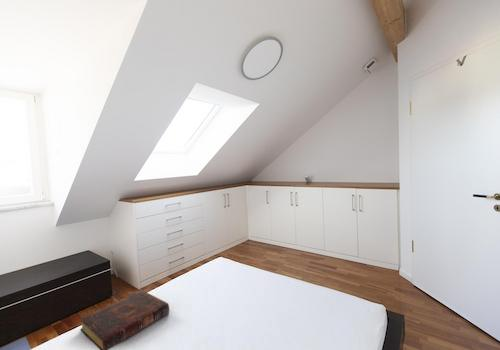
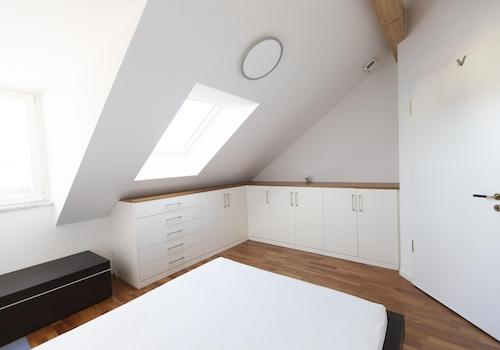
- book (126, 316)
